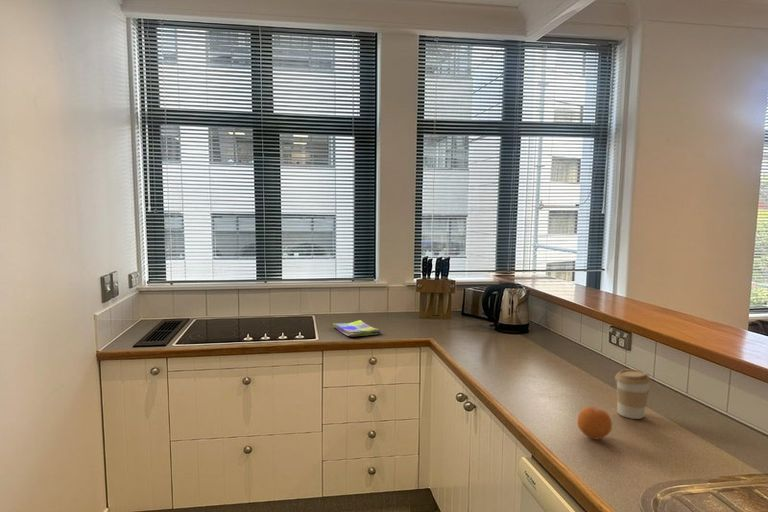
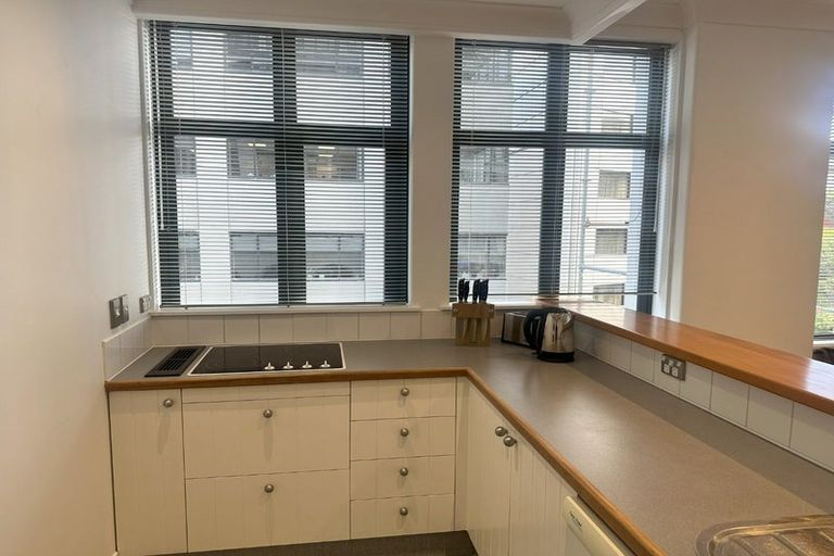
- fruit (594, 423)
- coffee cup (631, 392)
- dish towel (356, 328)
